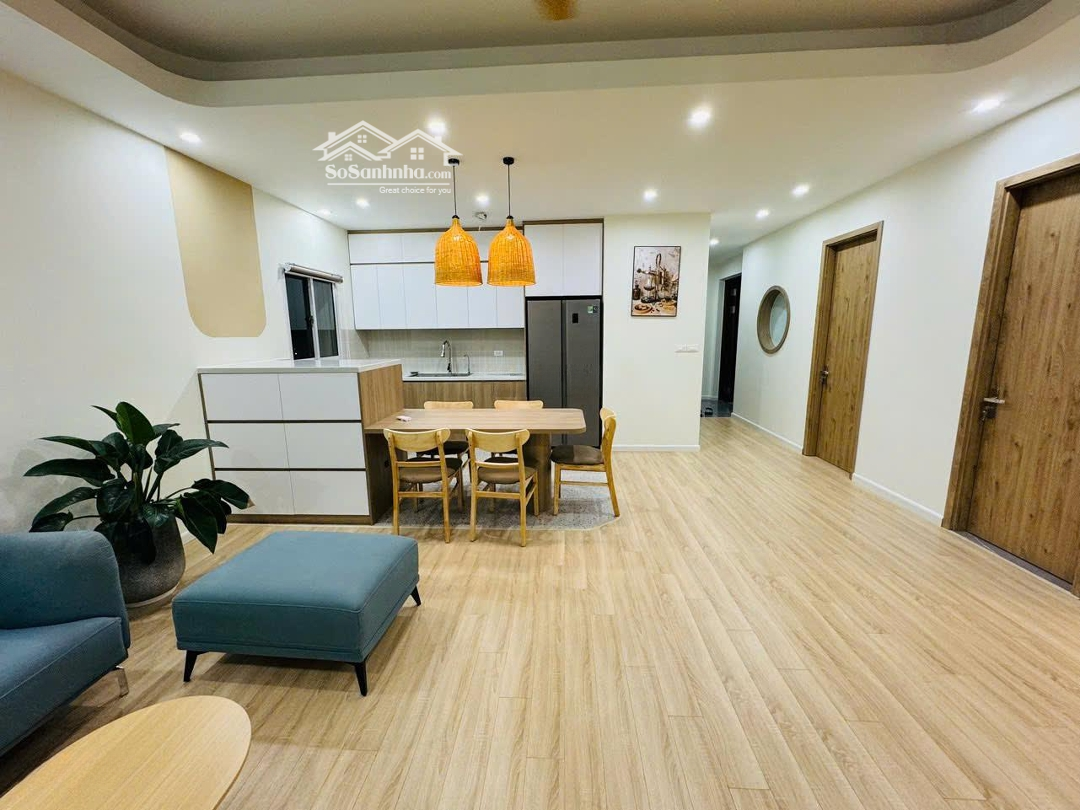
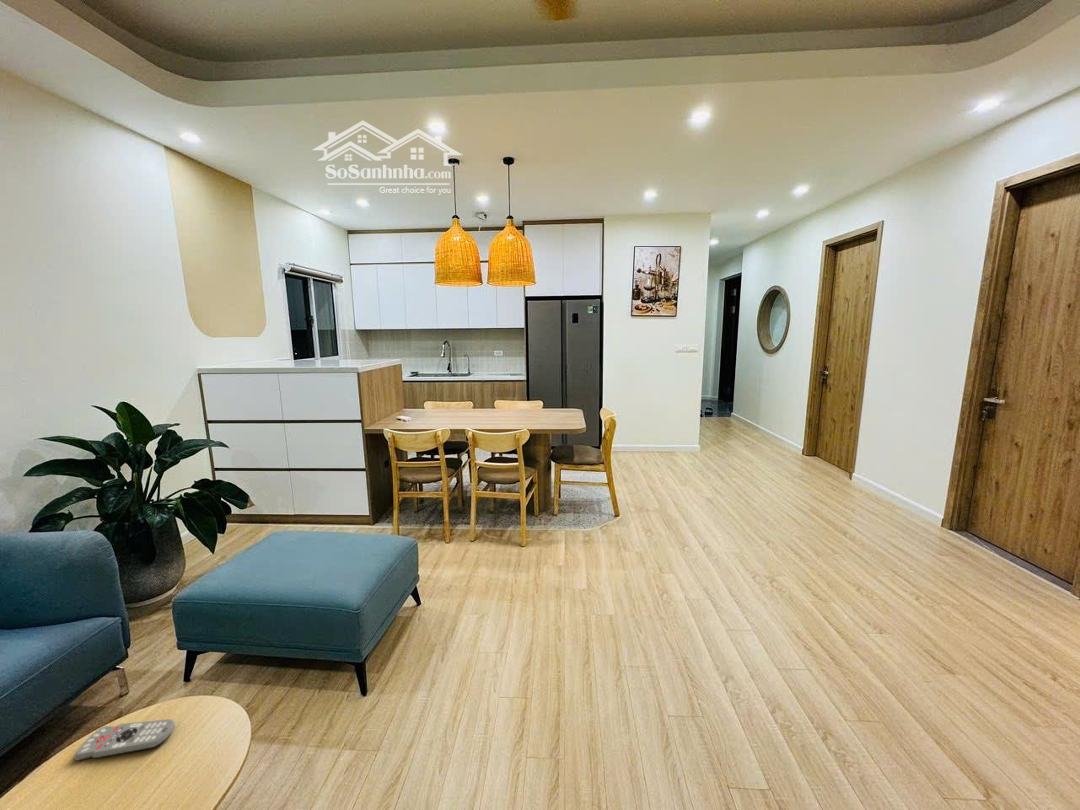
+ remote control (128, 738)
